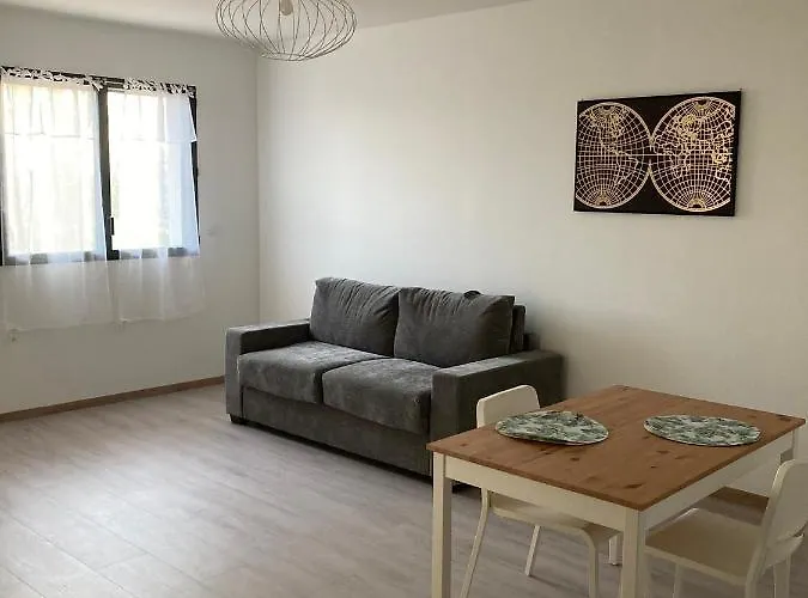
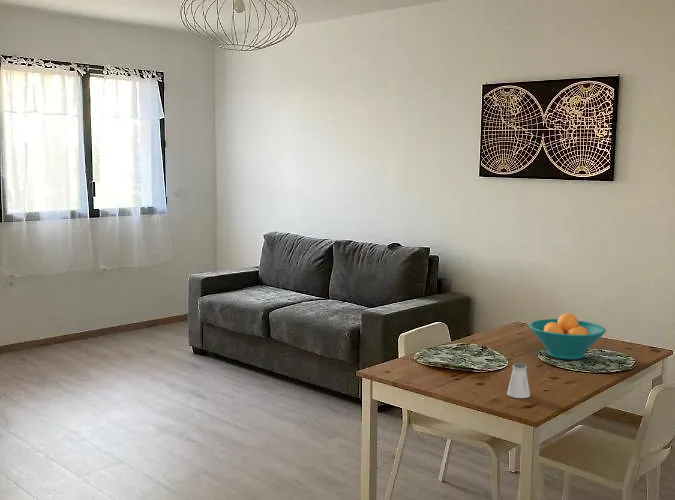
+ fruit bowl (566, 334)
+ saltshaker (519, 379)
